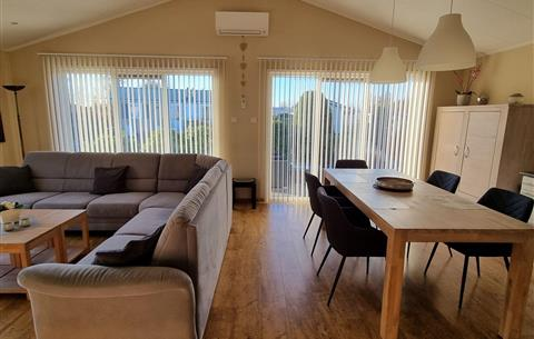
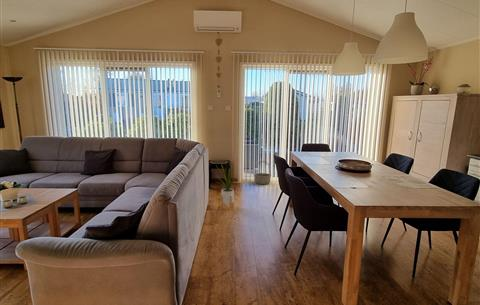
+ basket (262, 173)
+ house plant (227, 184)
